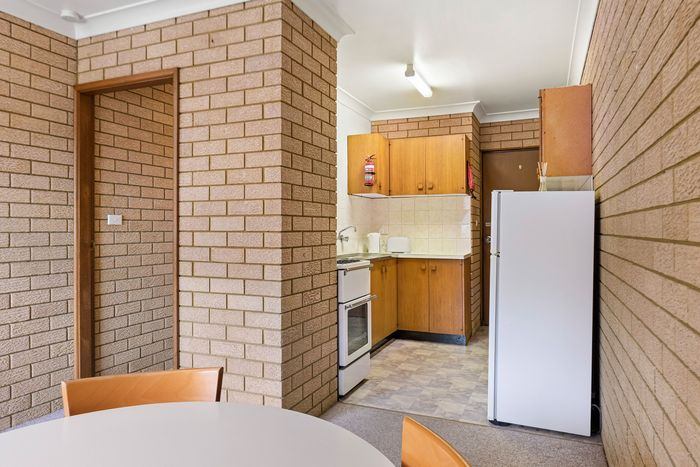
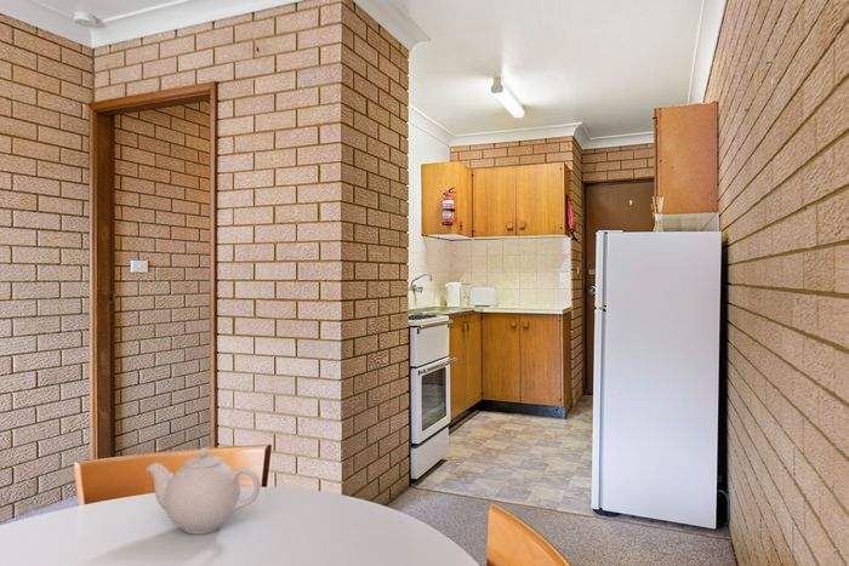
+ teapot (203, 486)
